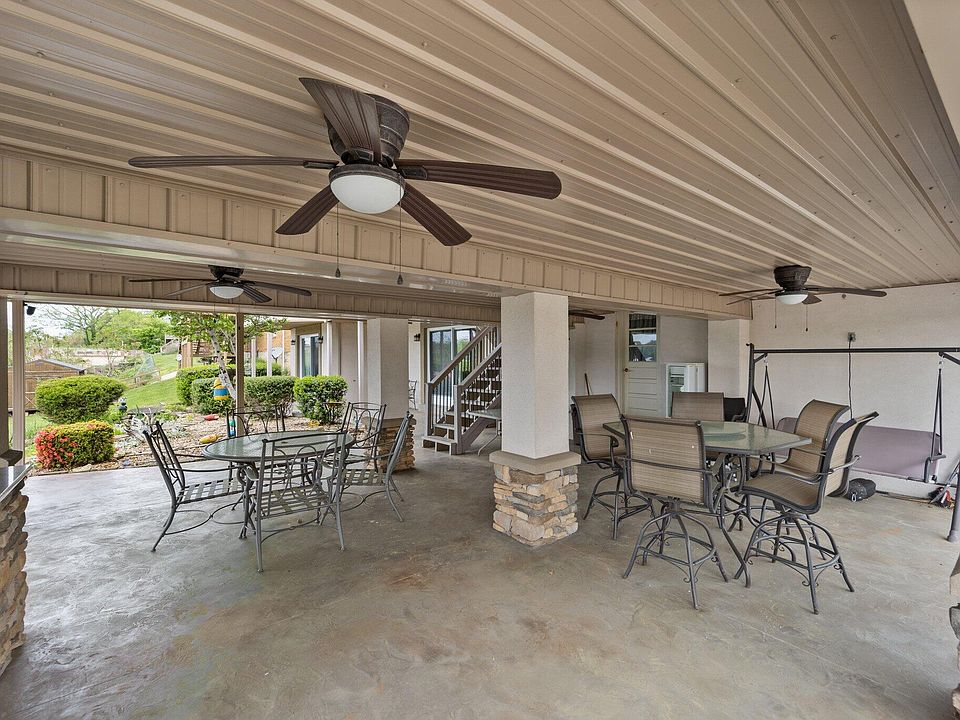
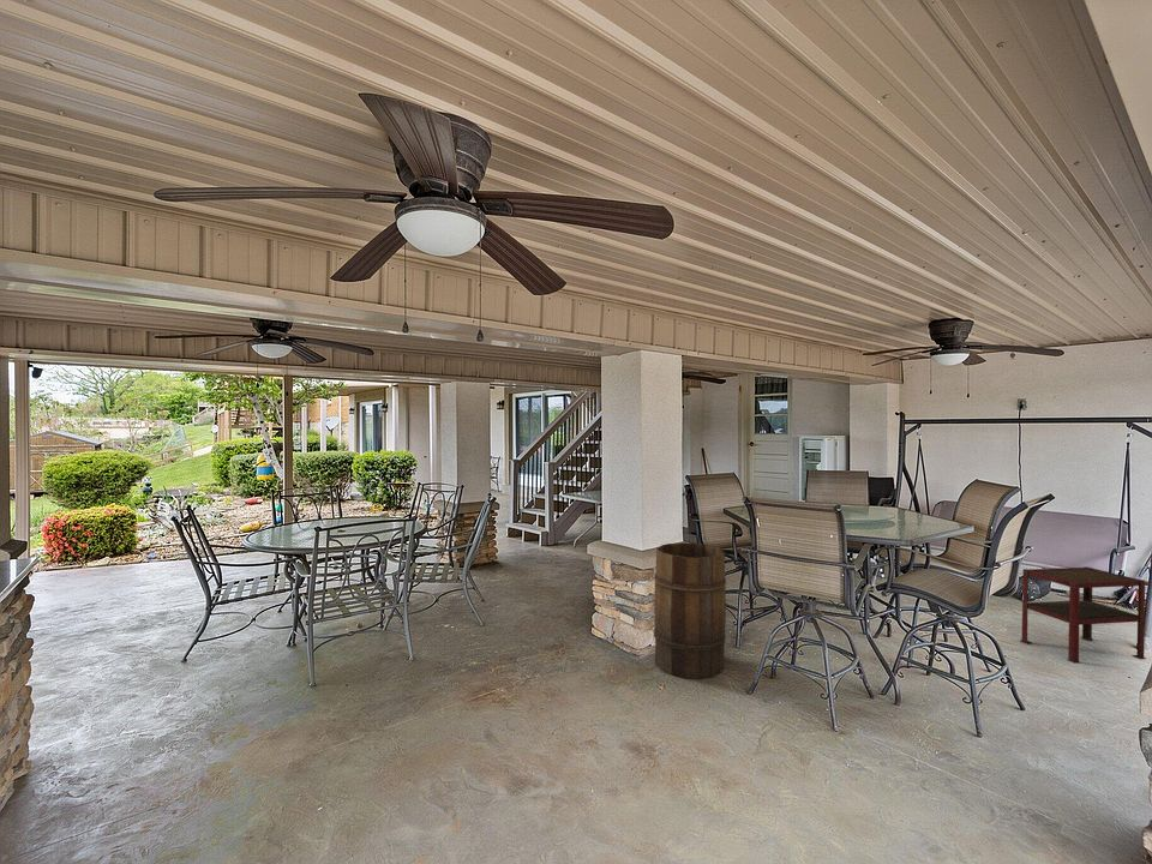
+ wooden barrel (689, 606)
+ side table (1081, 612)
